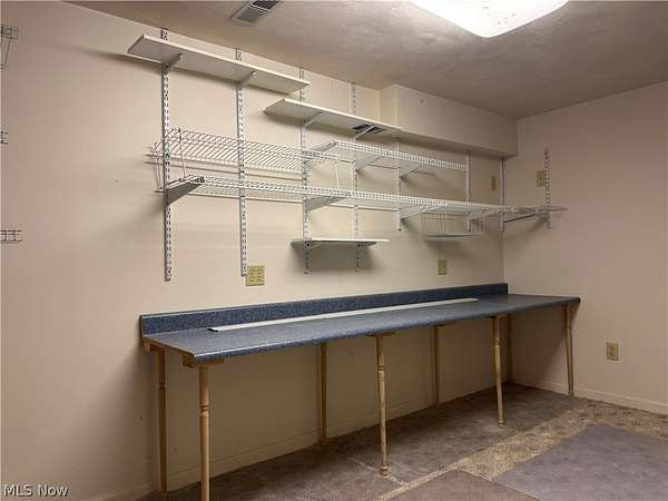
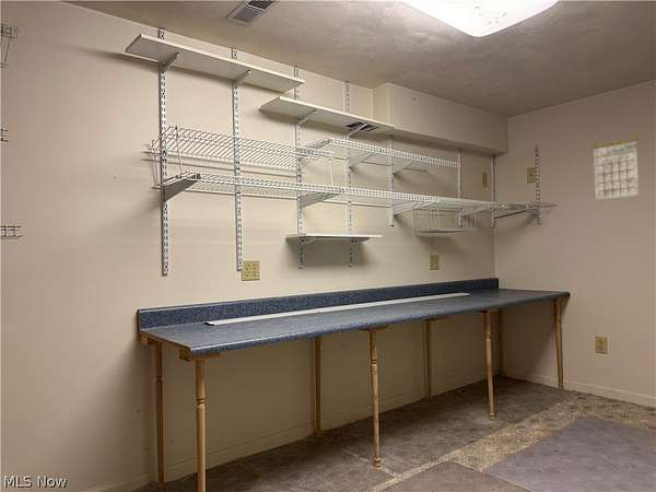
+ calendar (614, 163)
